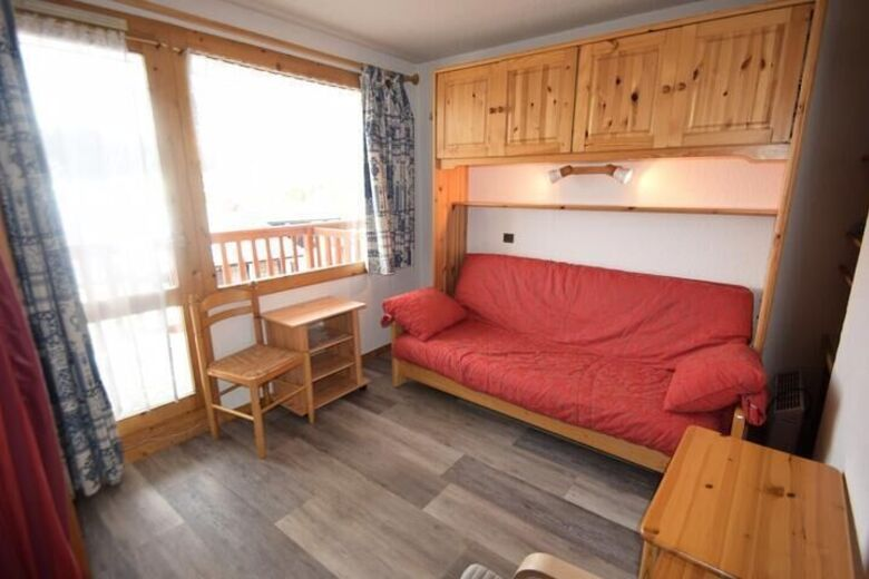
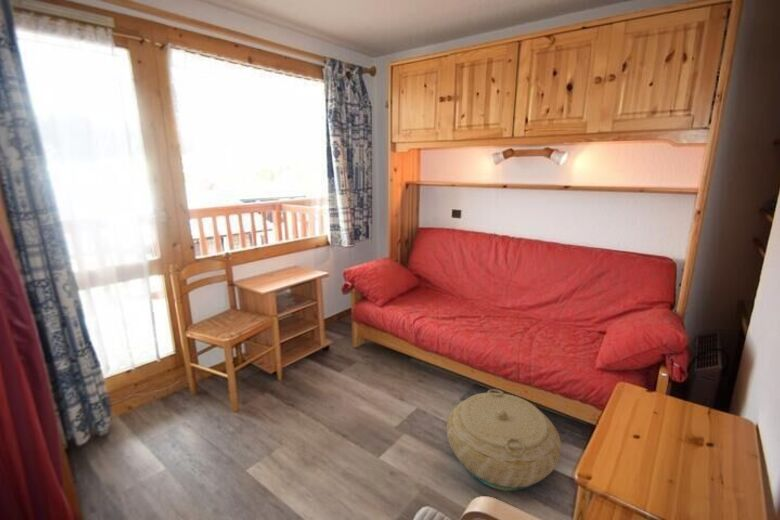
+ basket (501, 436)
